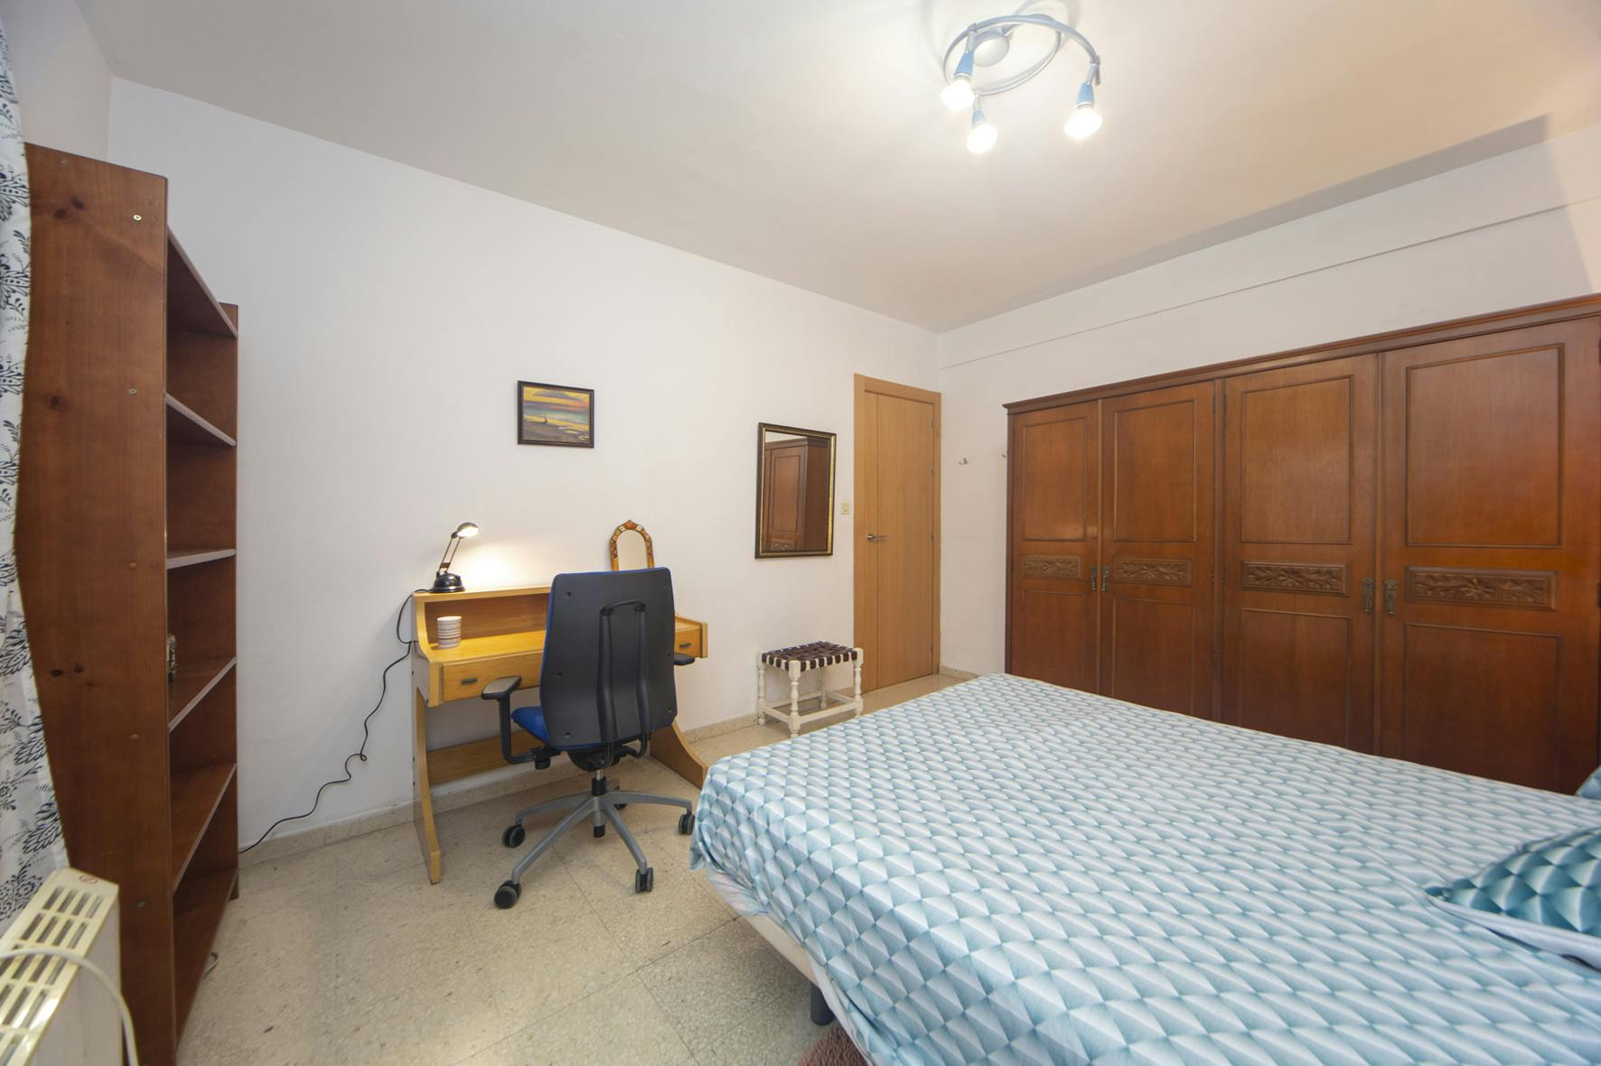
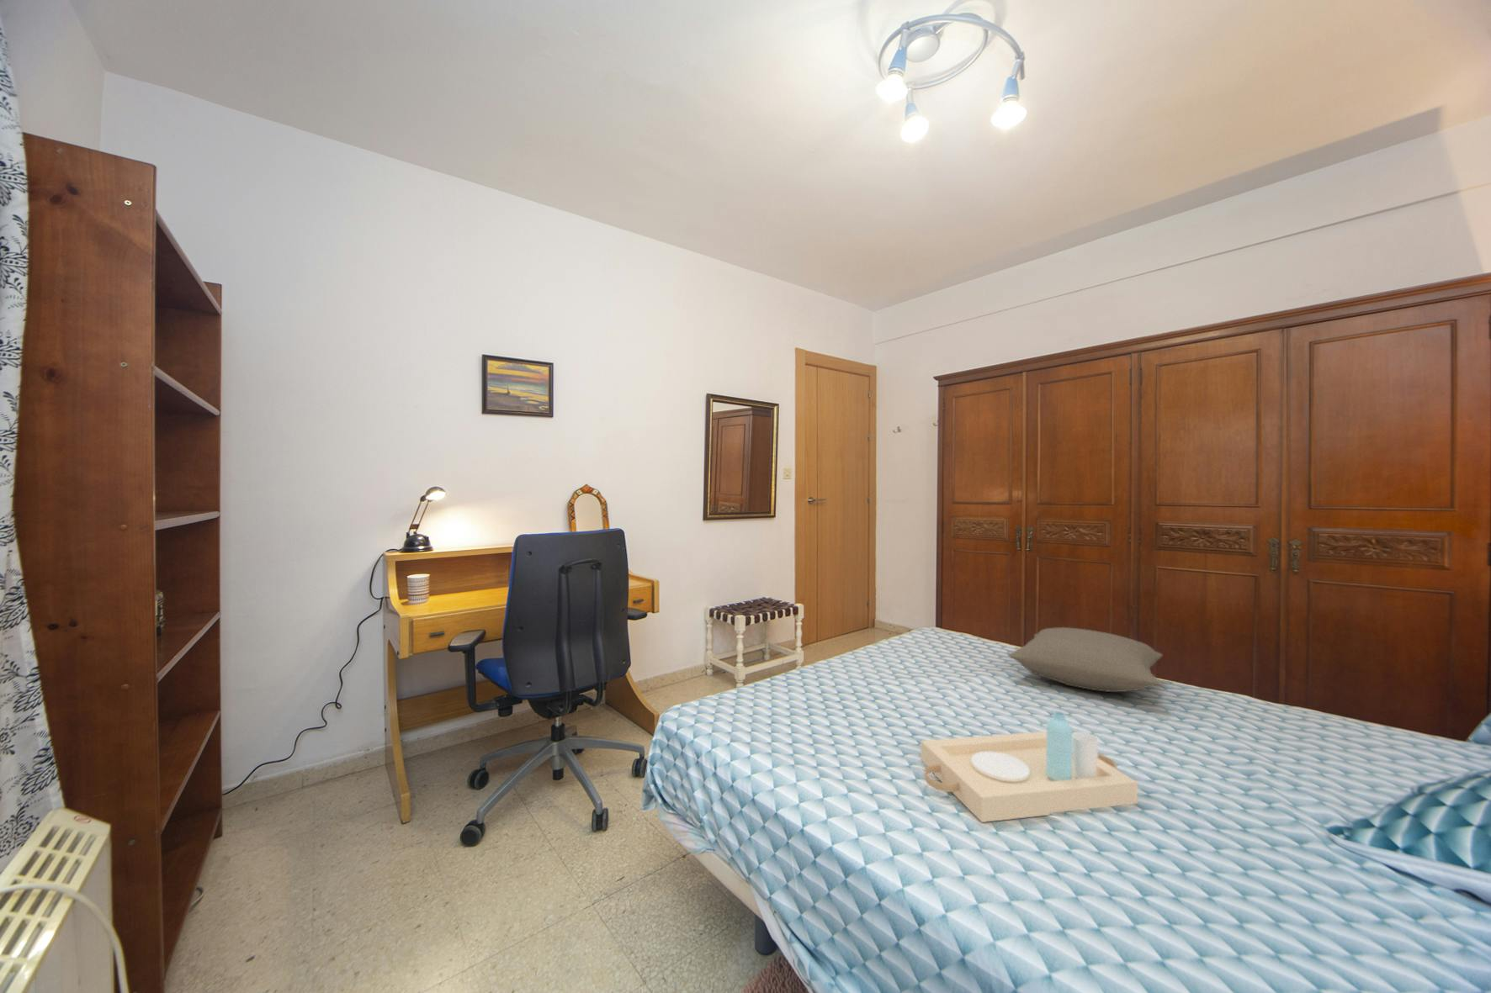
+ pillow (1086, 657)
+ serving tray (1021, 743)
